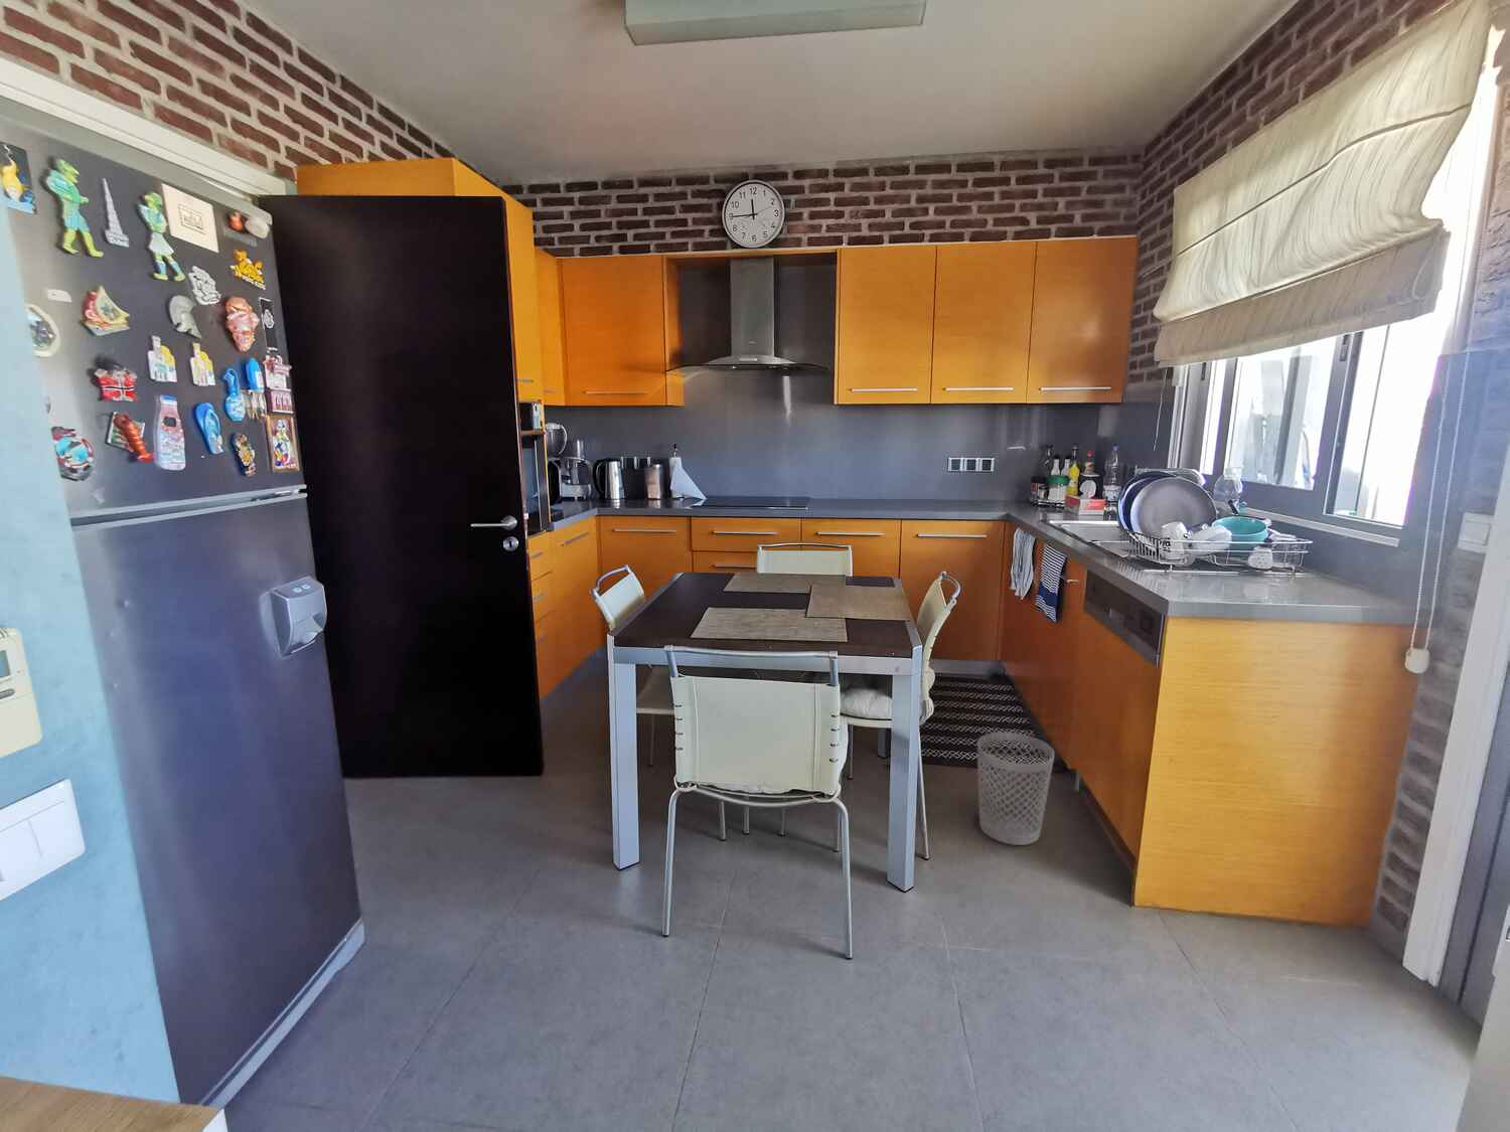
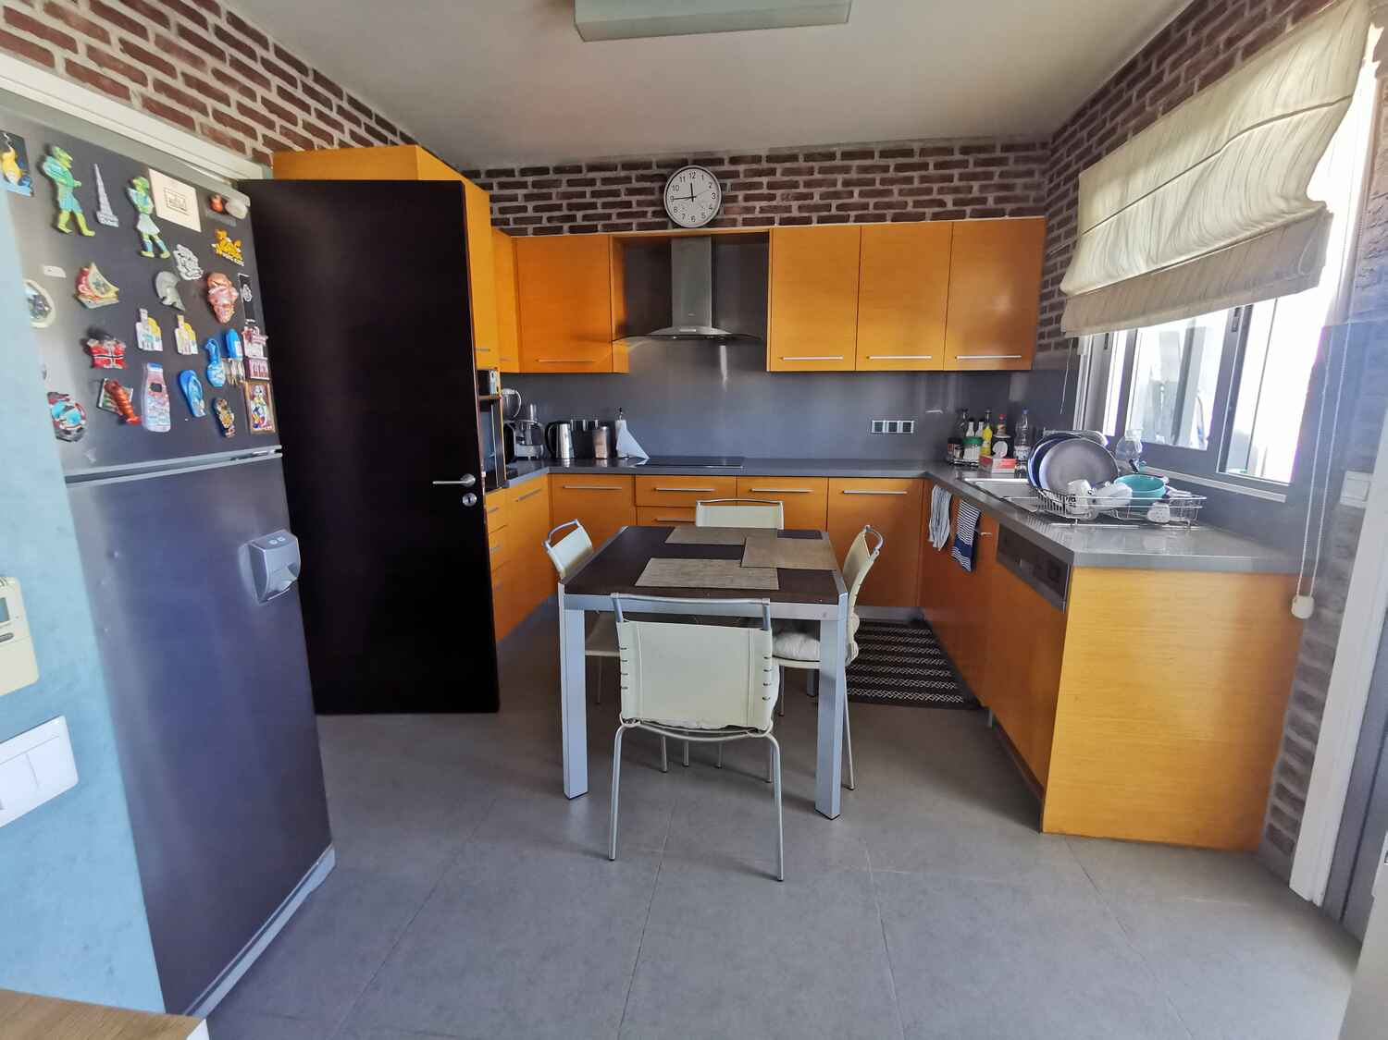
- wastebasket (1013, 788)
